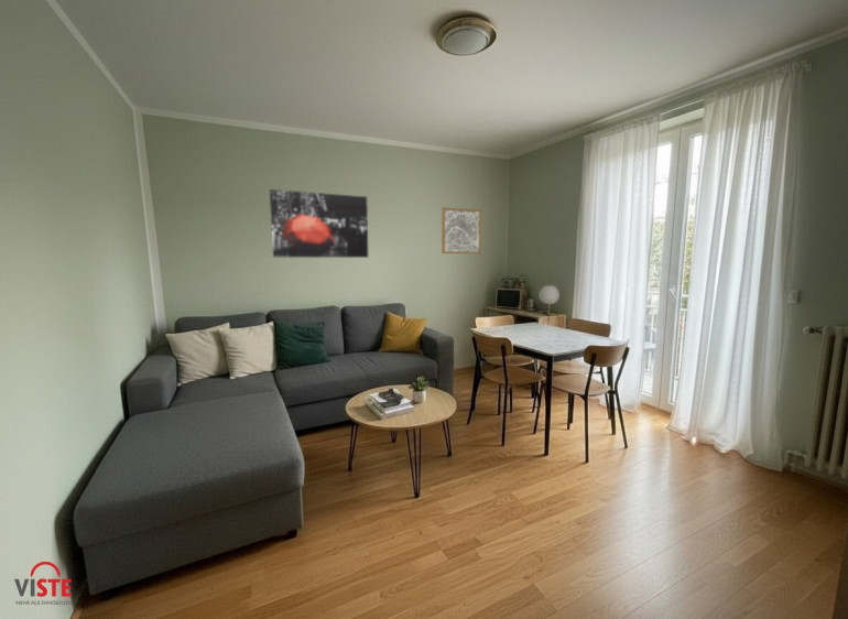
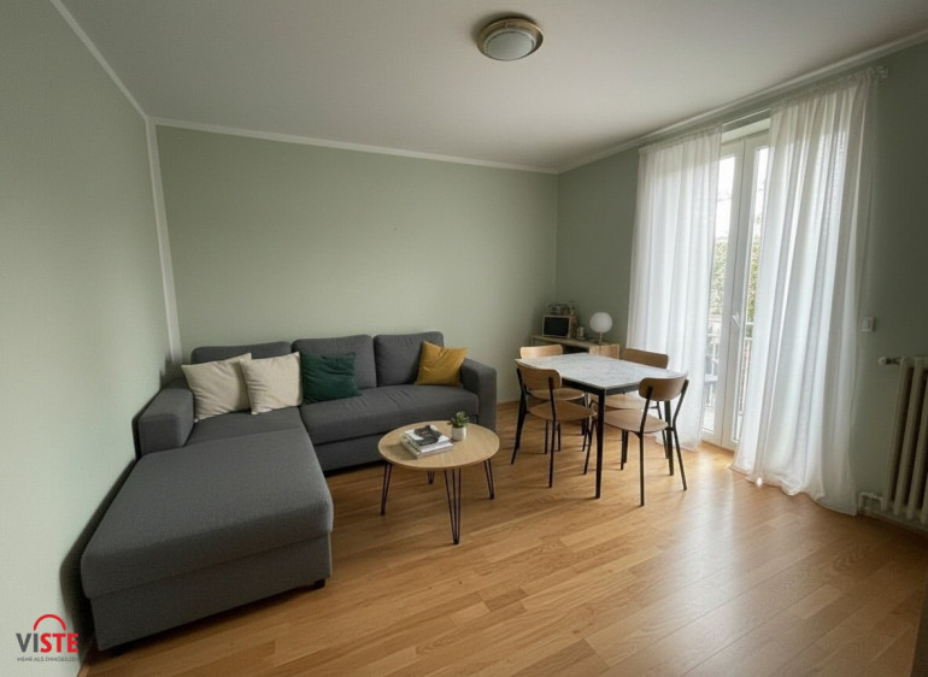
- wall art (322, 225)
- wall art (461, 231)
